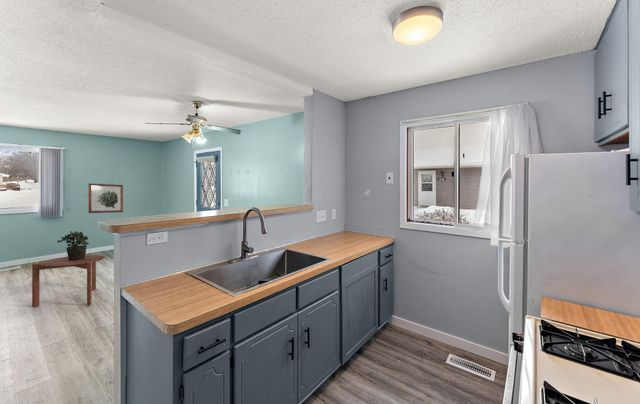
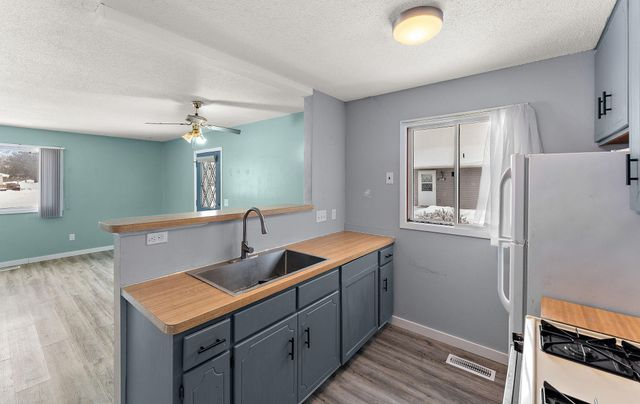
- wall art (106, 198)
- potted plant (74, 244)
- side table (87, 279)
